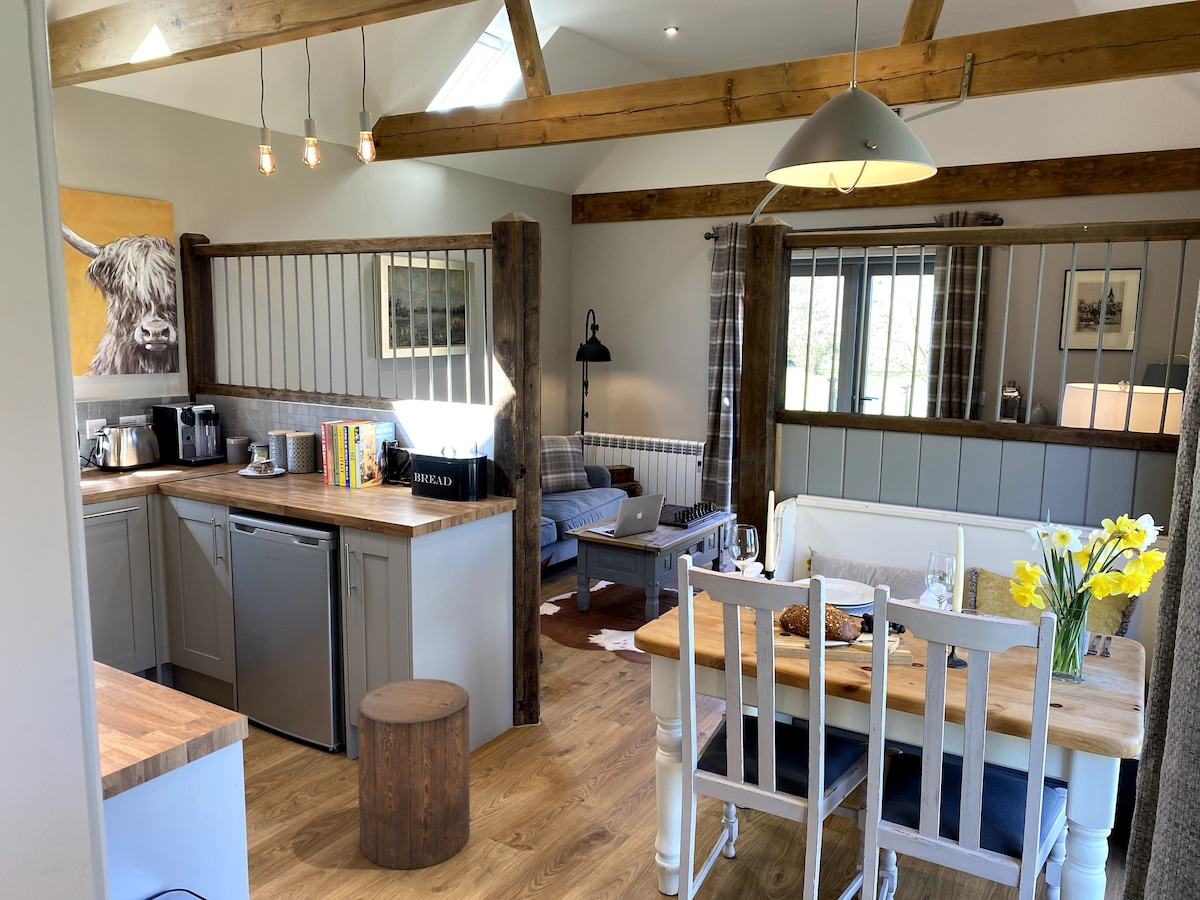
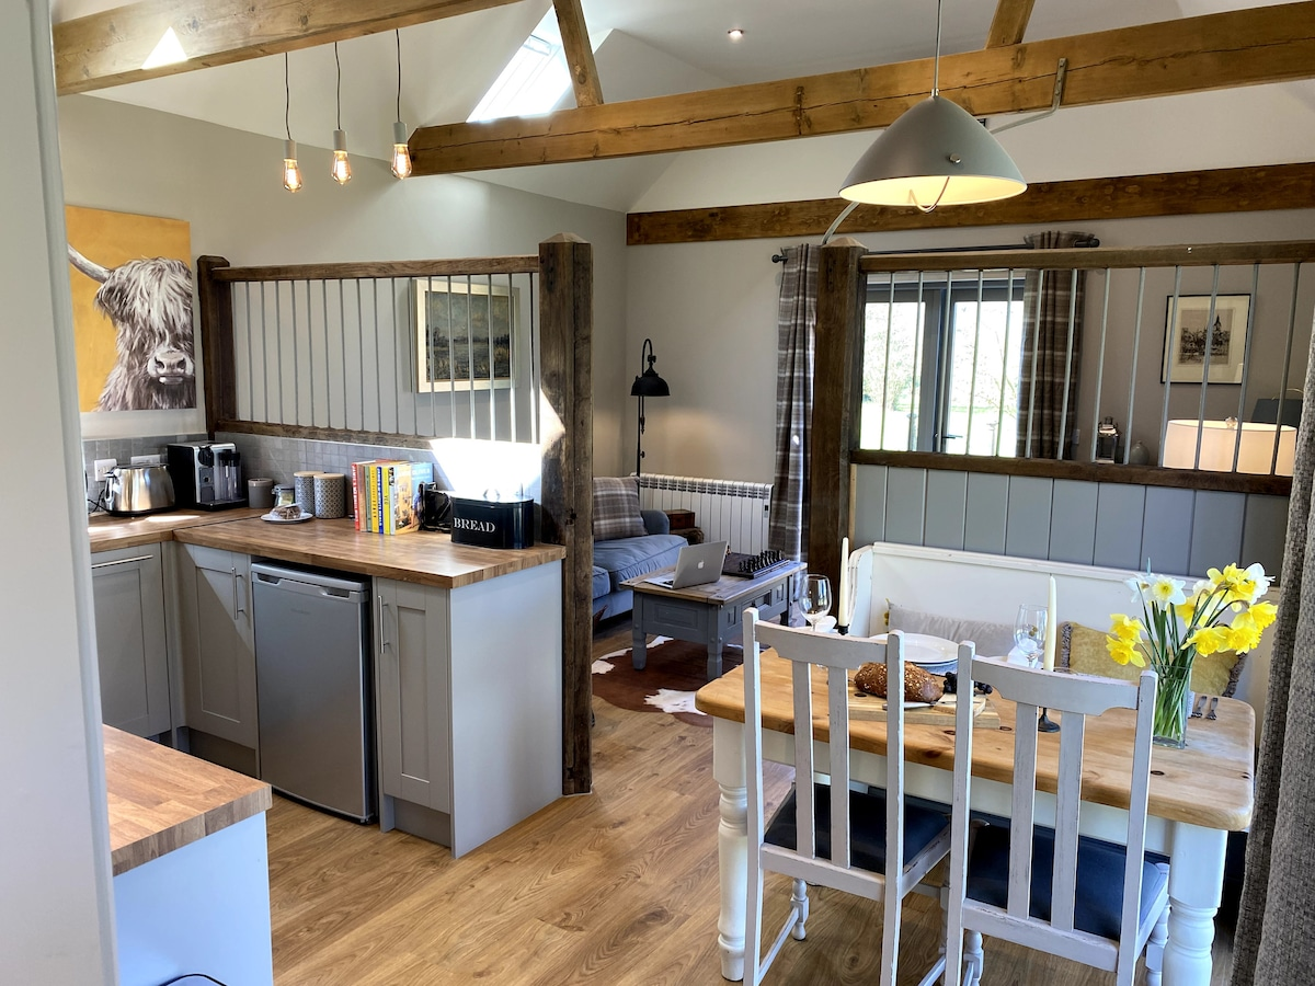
- stool (414, 768)
